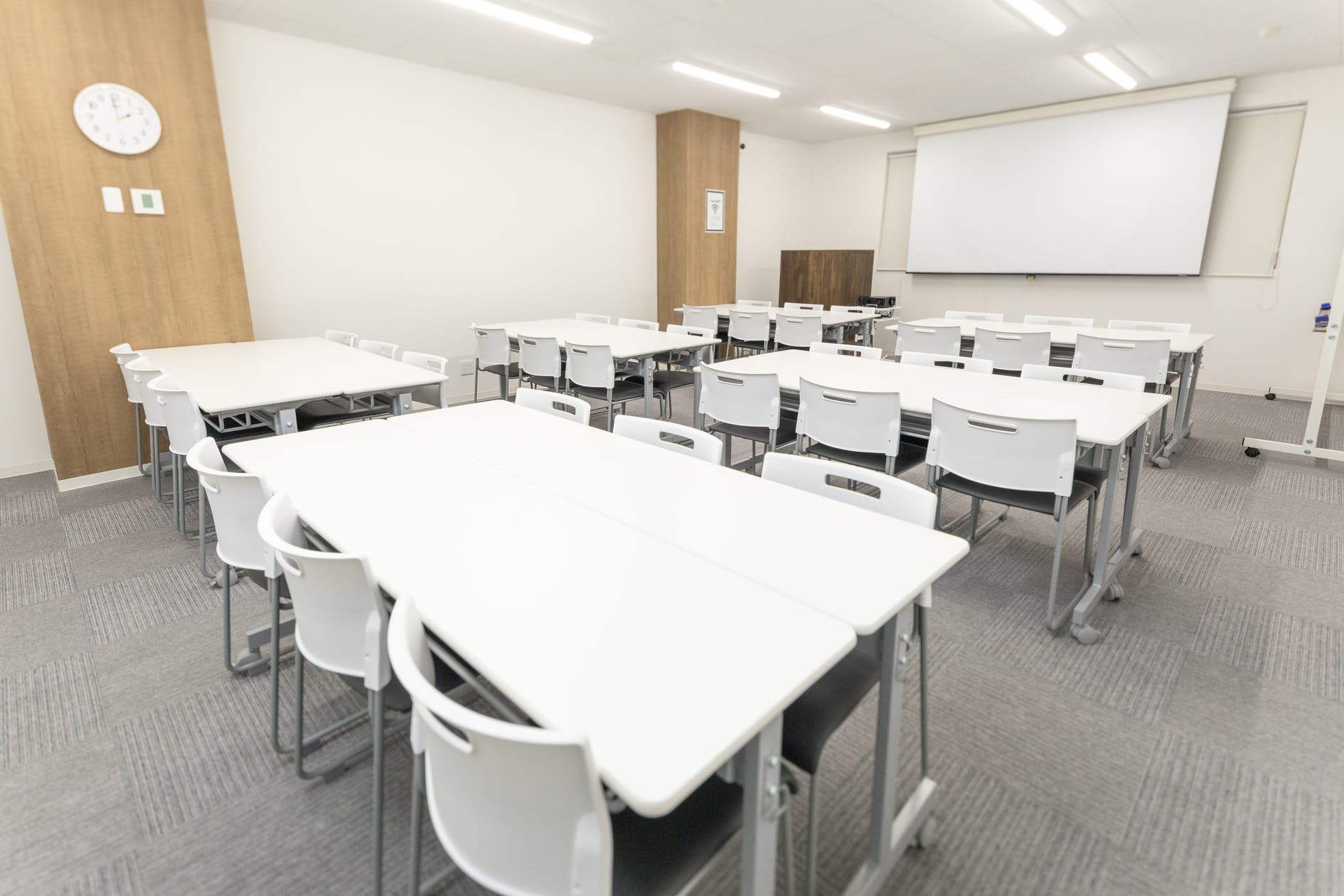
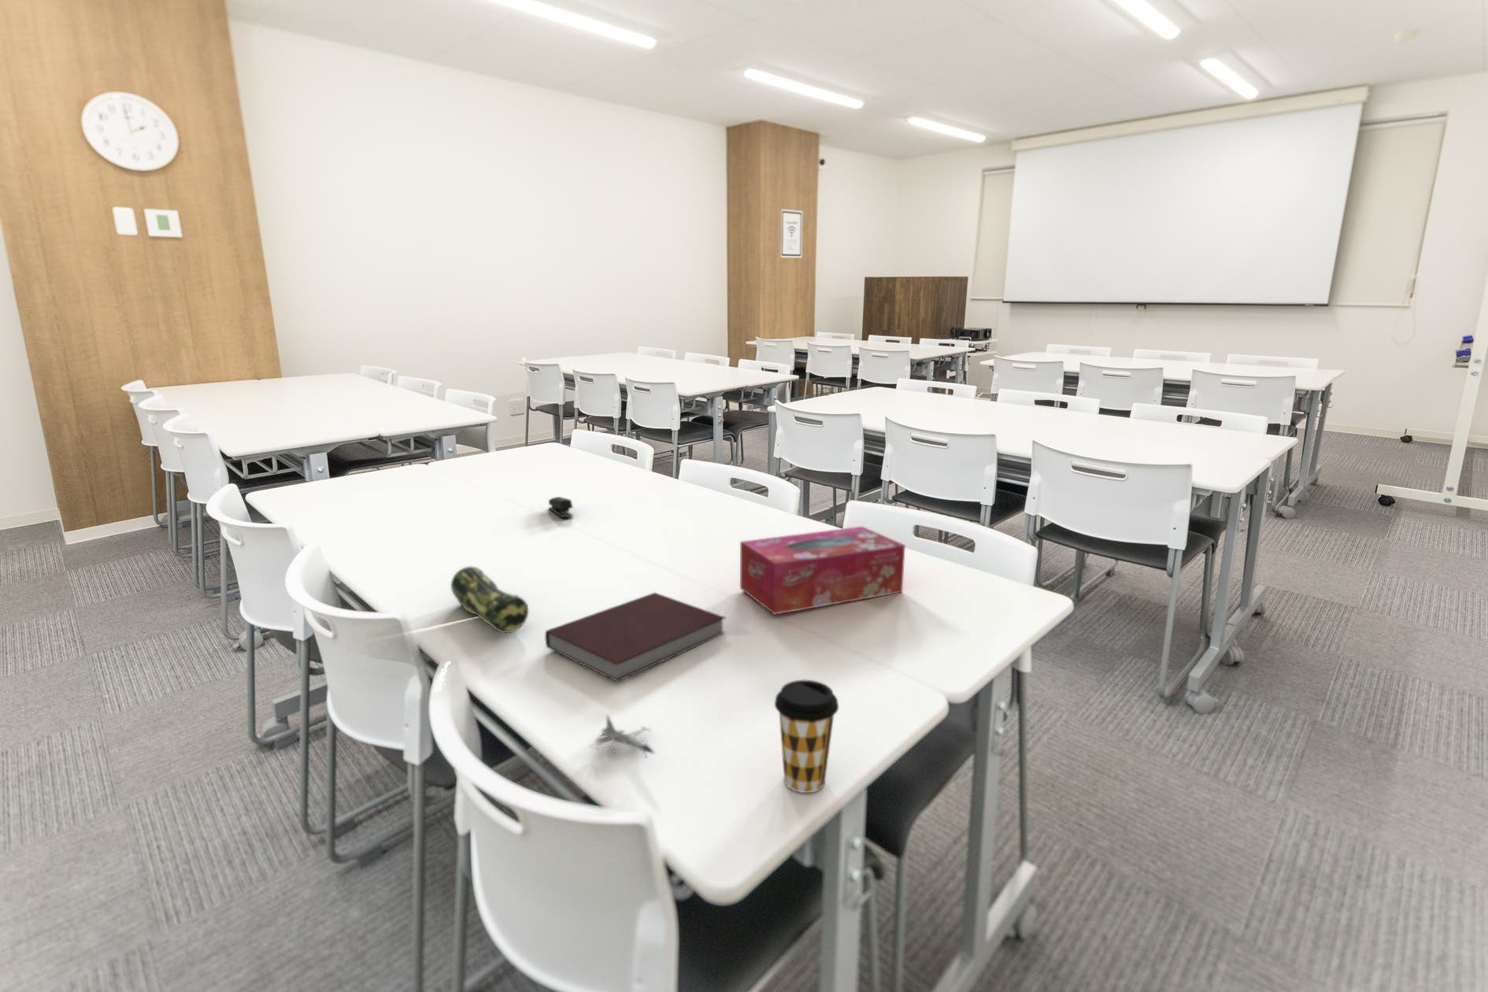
+ stapler (560, 504)
+ pencil case (489, 600)
+ tissue box (822, 567)
+ notebook (638, 631)
+ coffee cup (805, 737)
+ aircraft model (629, 741)
